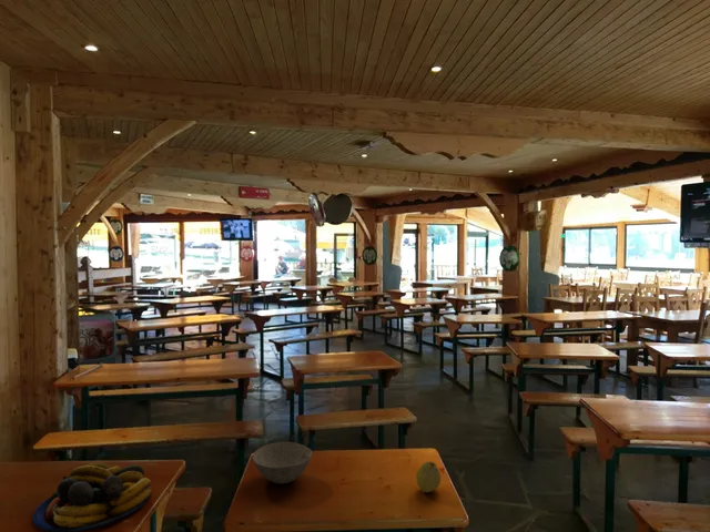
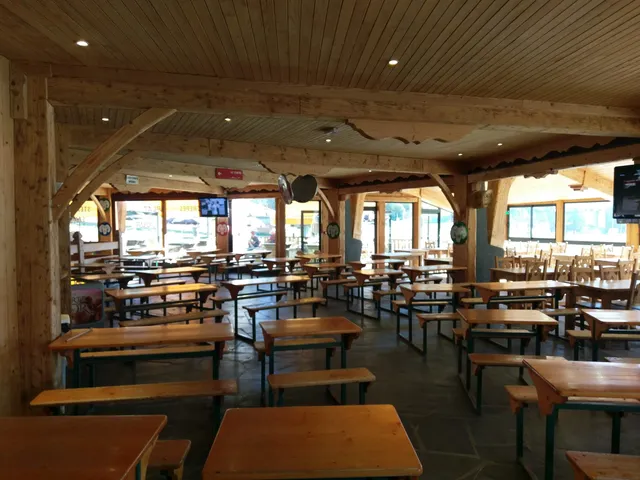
- fruit bowl (94, 484)
- bowl (282, 466)
- fruit (427, 474)
